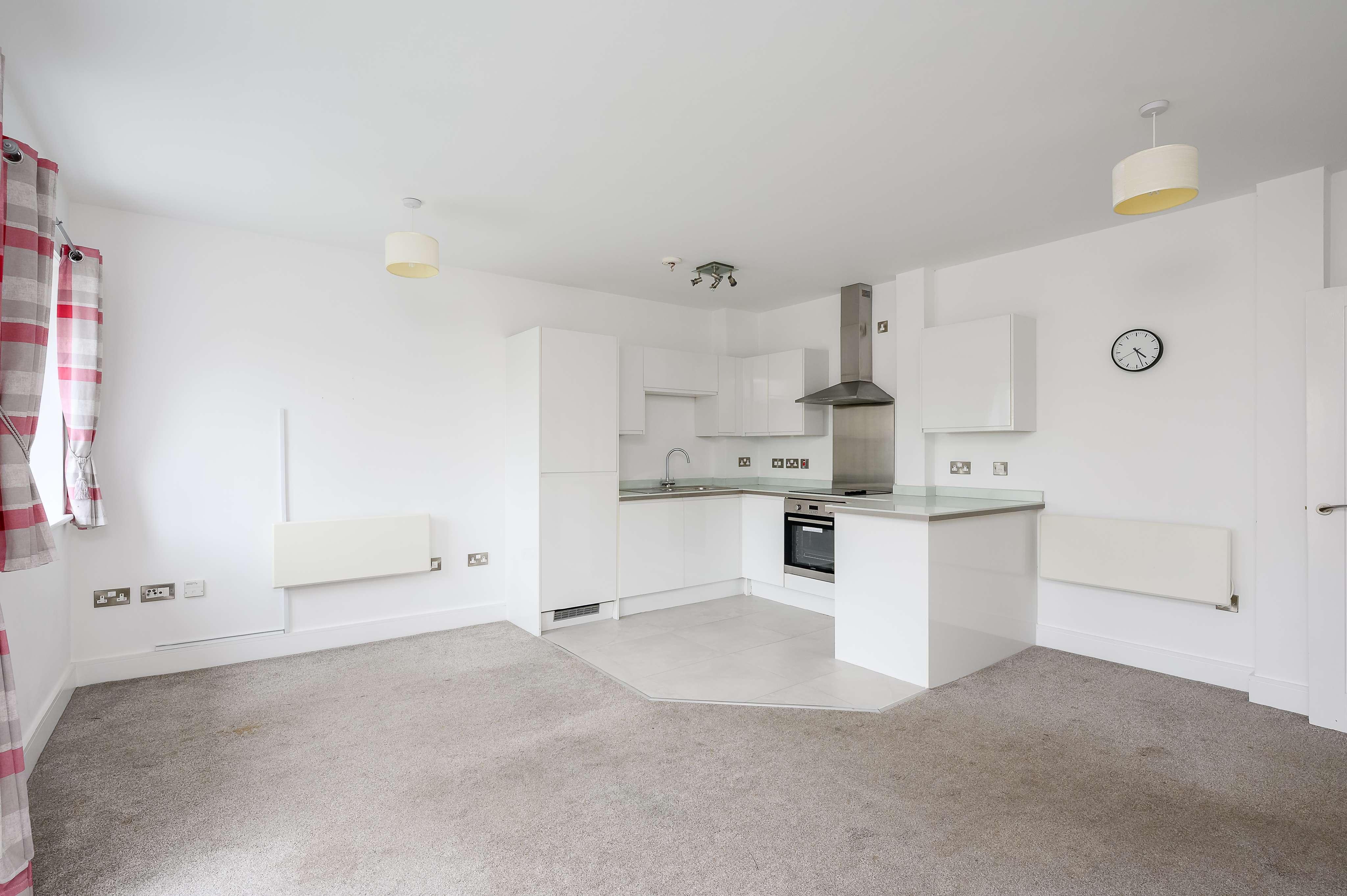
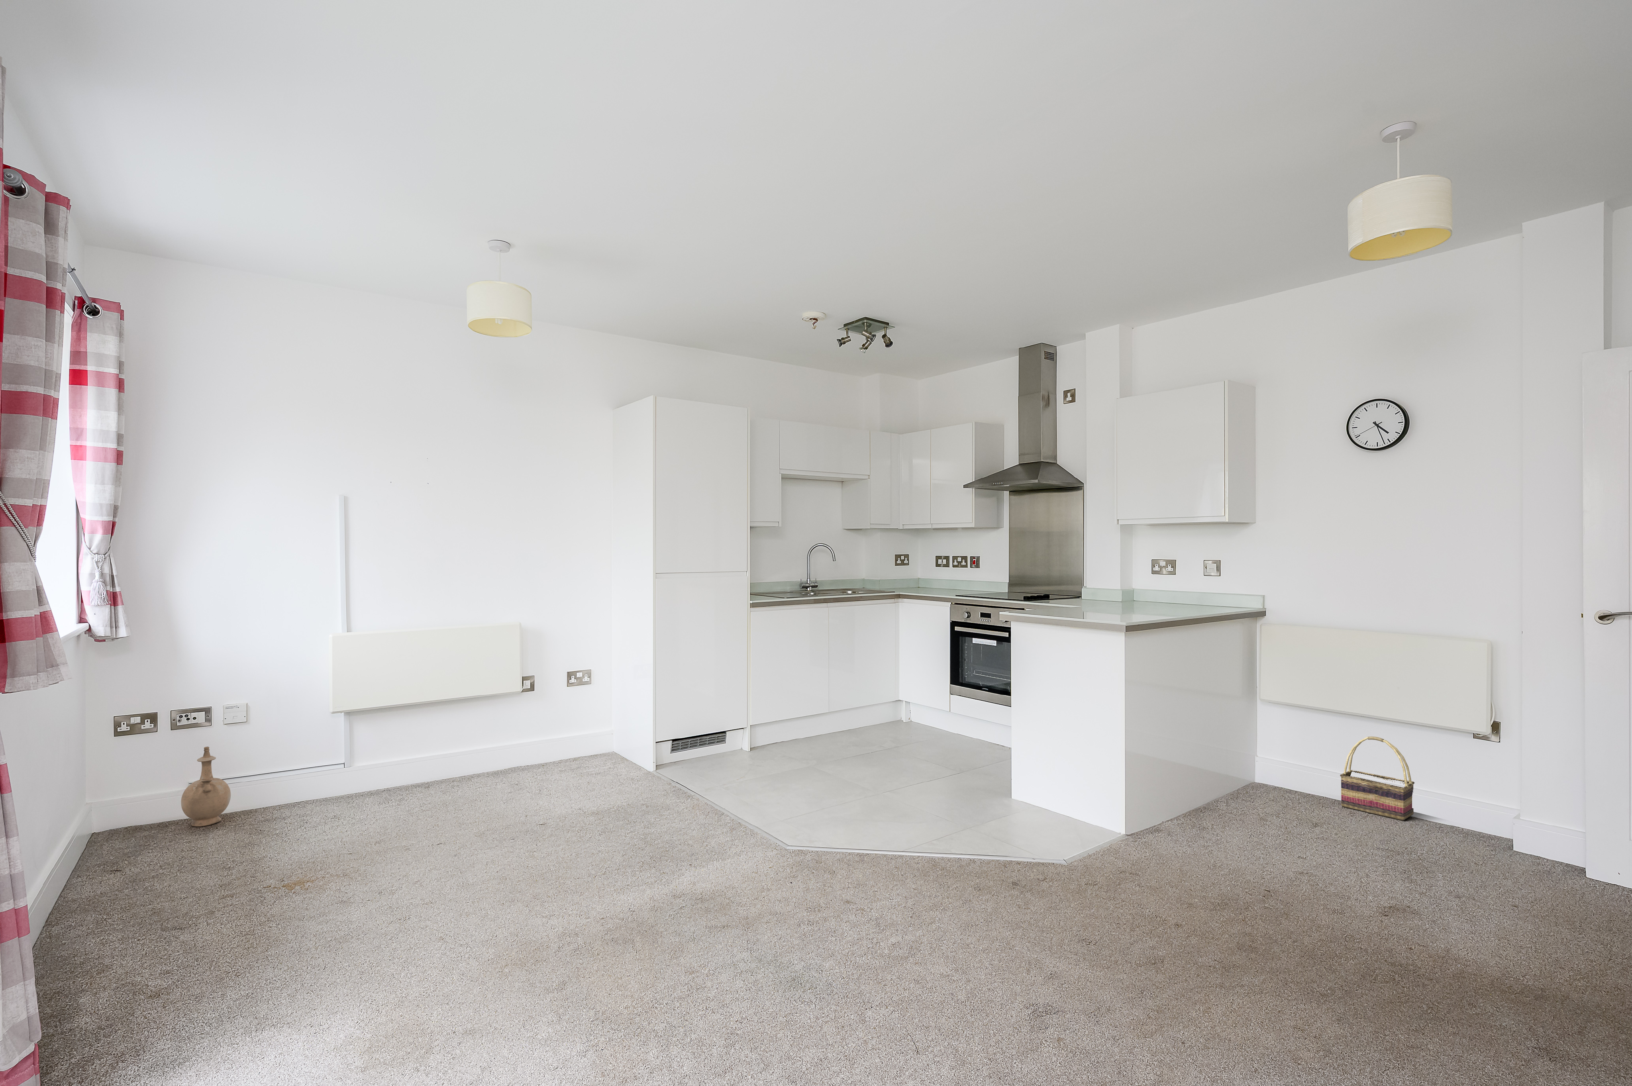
+ basket (1376, 775)
+ vase (206, 785)
